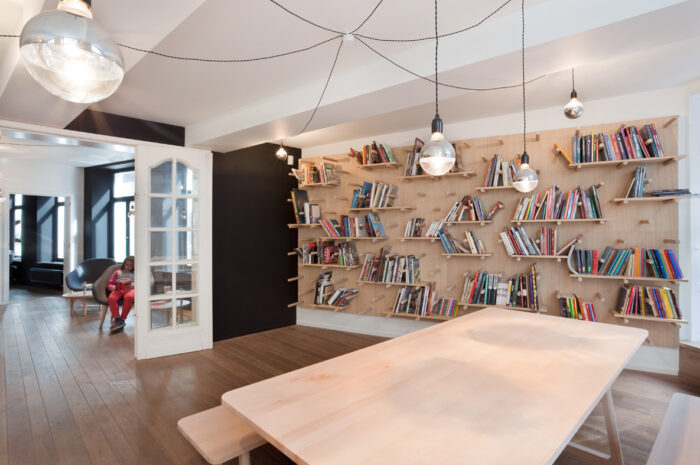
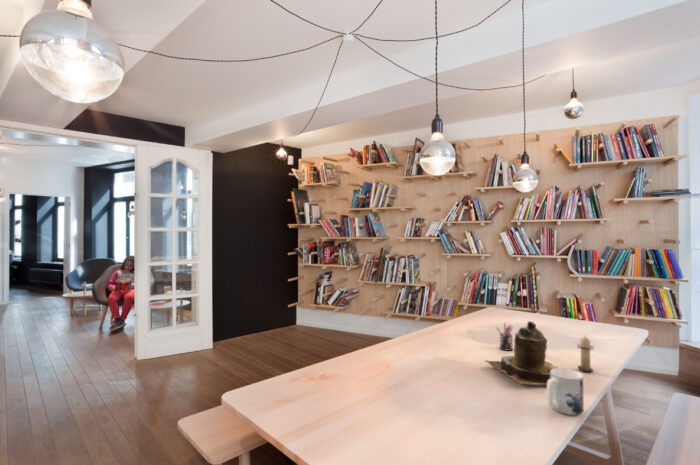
+ candle (585, 352)
+ pen holder (504, 336)
+ mug (565, 392)
+ teapot (527, 348)
